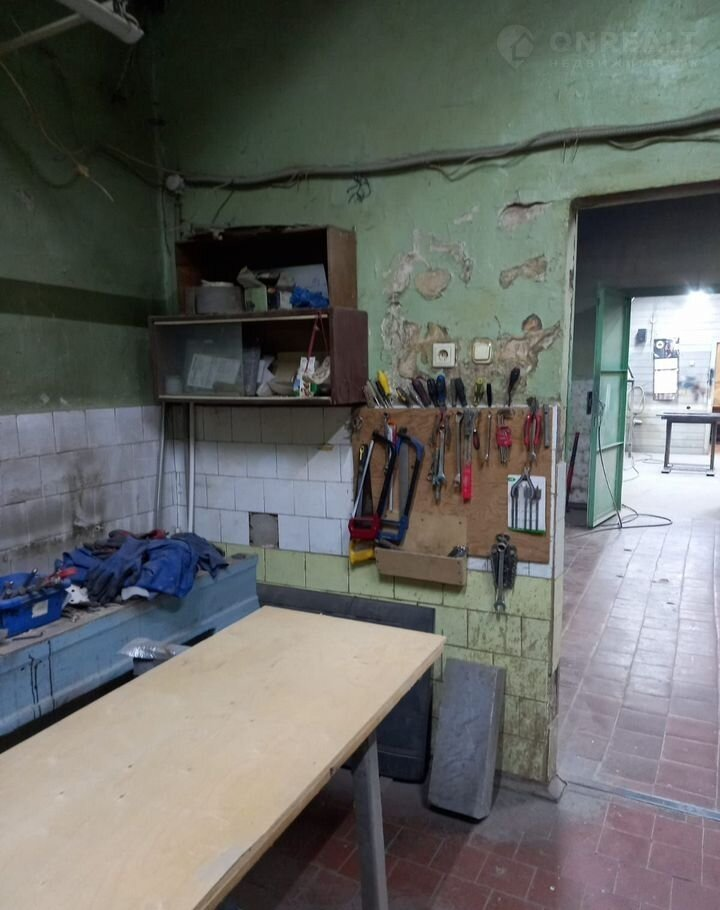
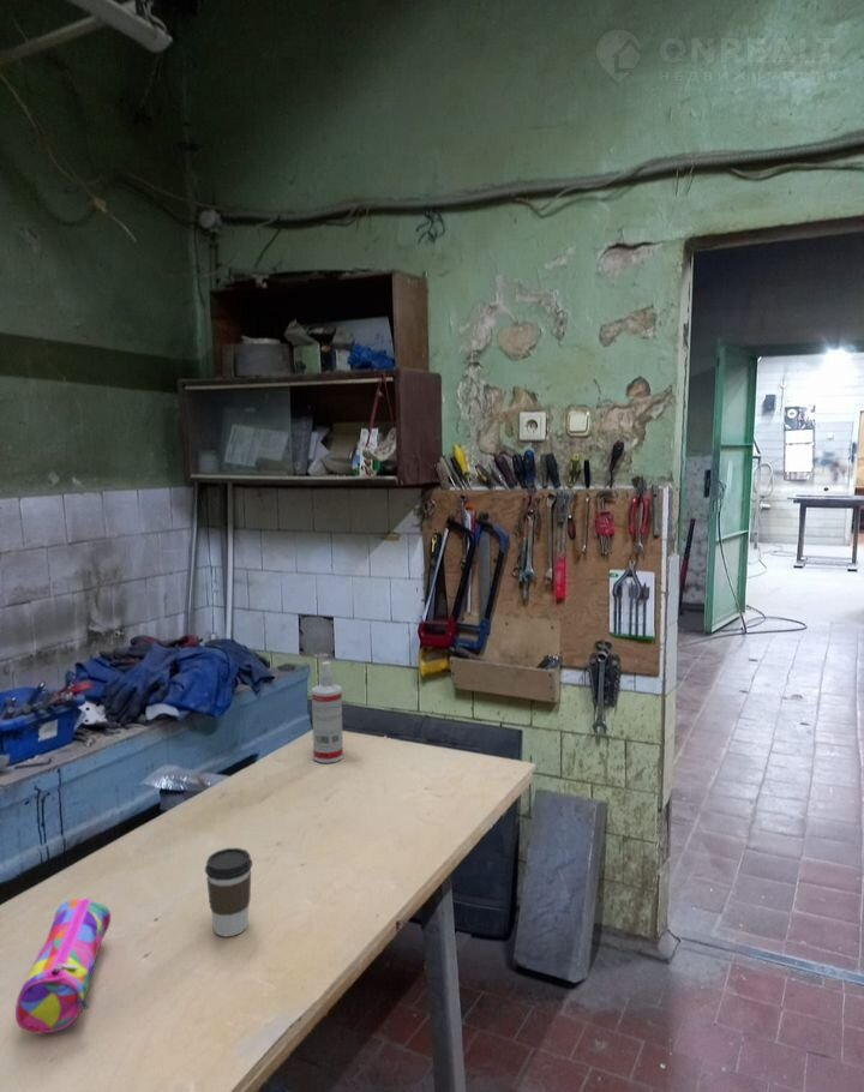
+ spray bottle (326, 709)
+ coffee cup (229, 892)
+ pencil case (66, 959)
